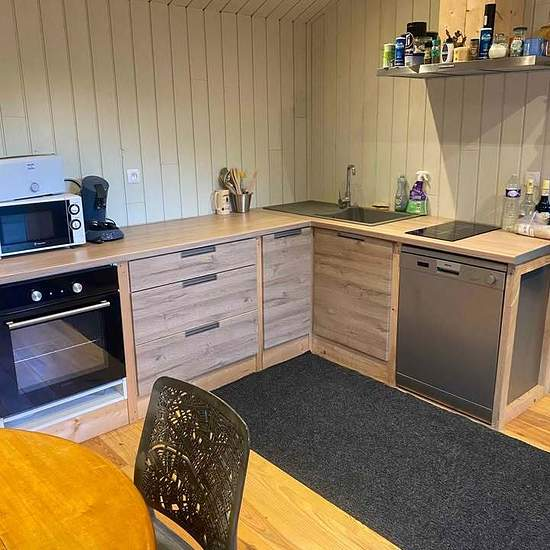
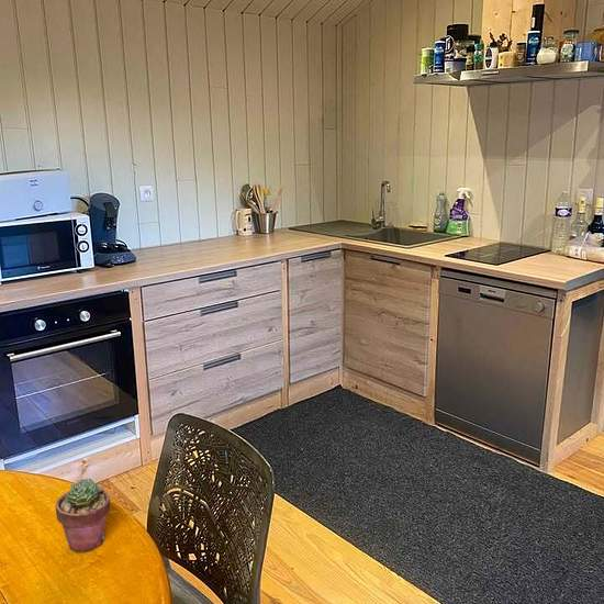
+ potted succulent (83, 512)
